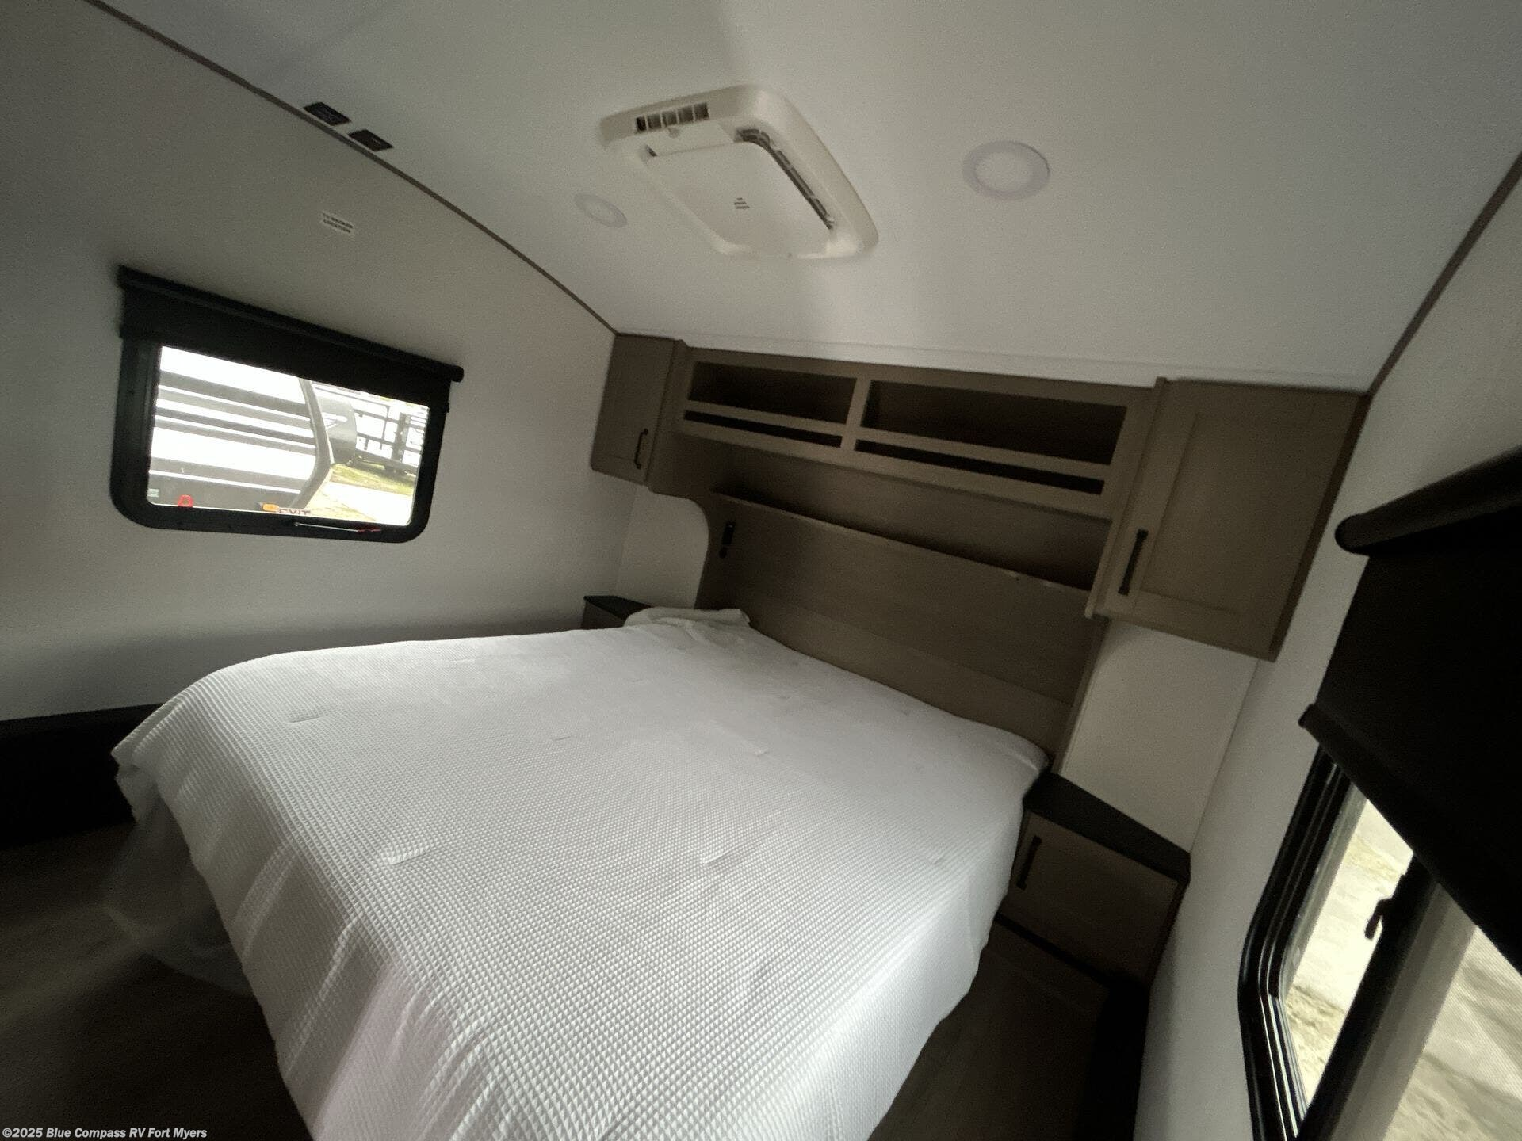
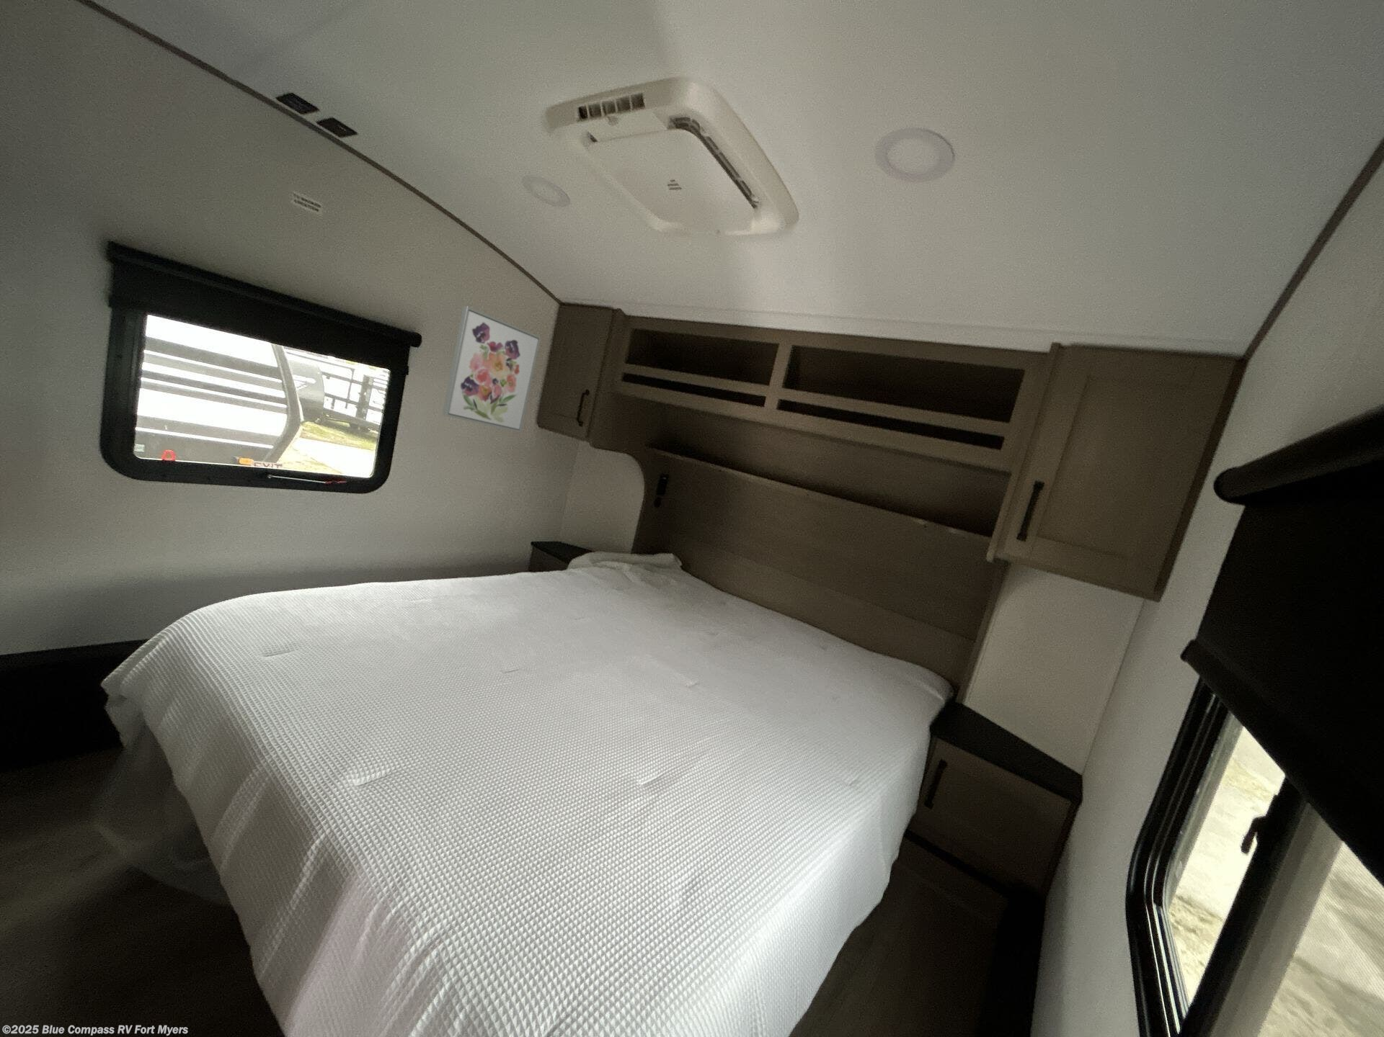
+ wall art (494, 374)
